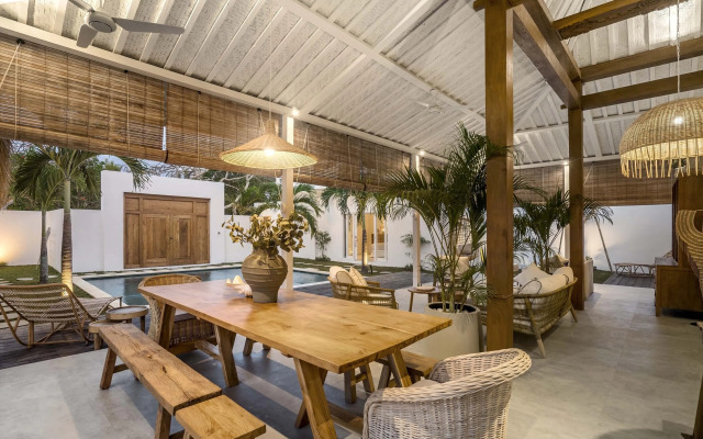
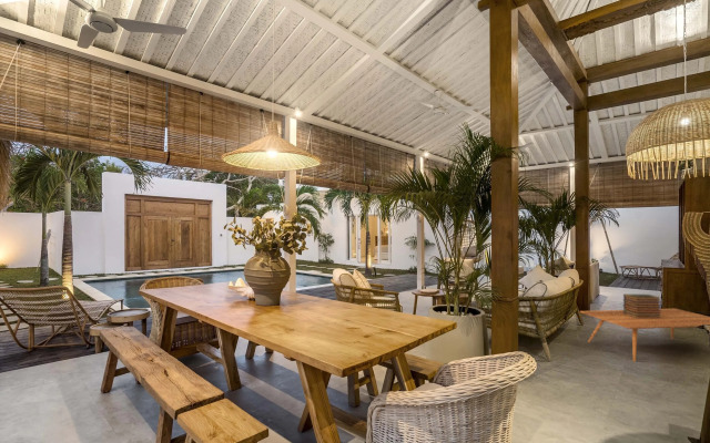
+ coffee table (651, 328)
+ book stack (641, 306)
